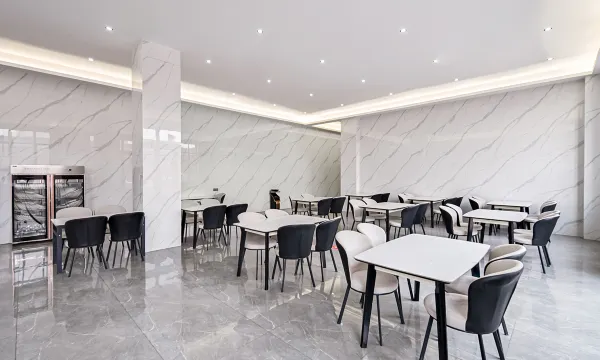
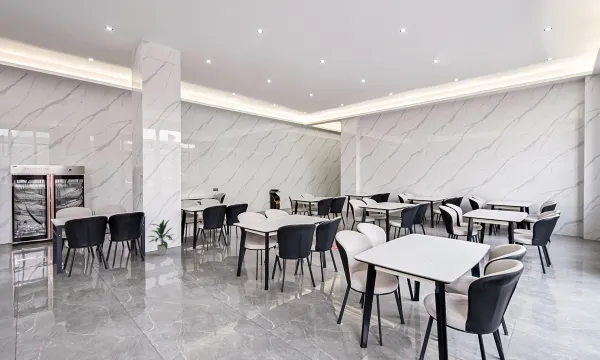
+ indoor plant (161, 237)
